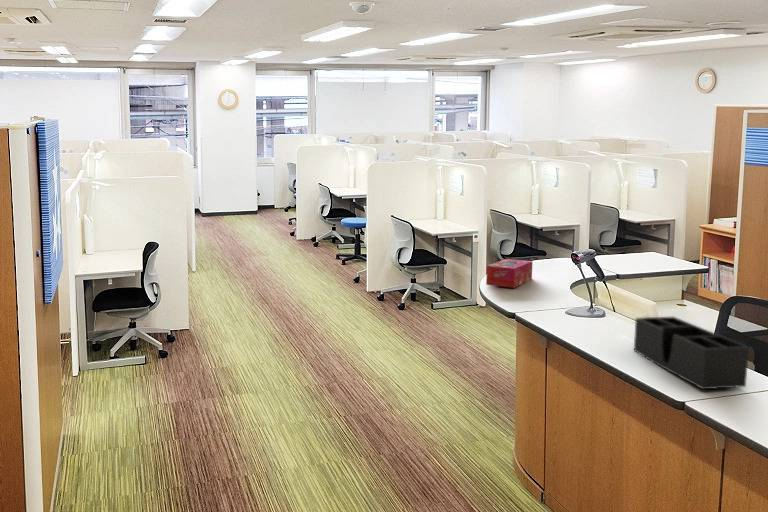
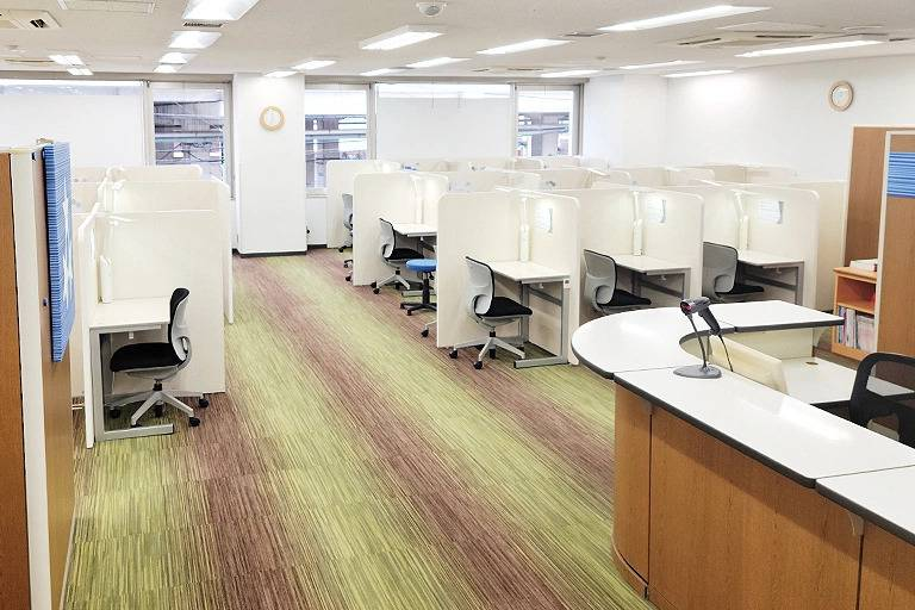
- desk organizer (686, 349)
- tissue box (509, 272)
